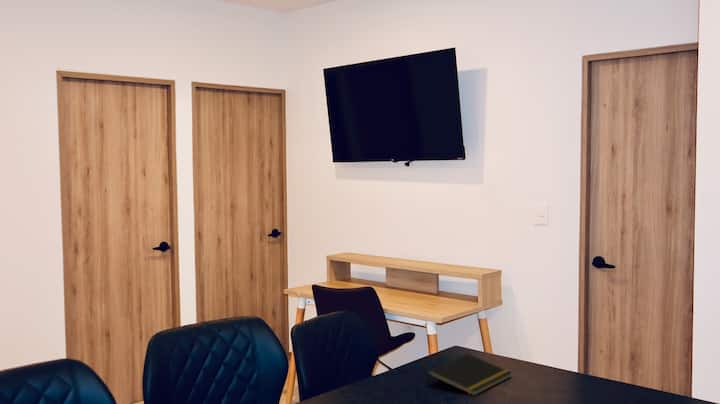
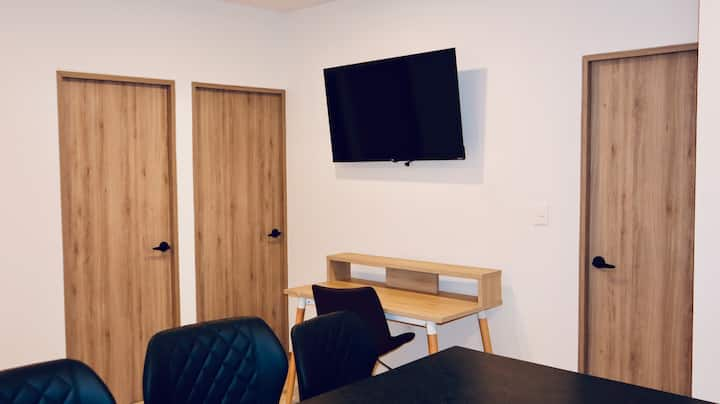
- notepad (470, 373)
